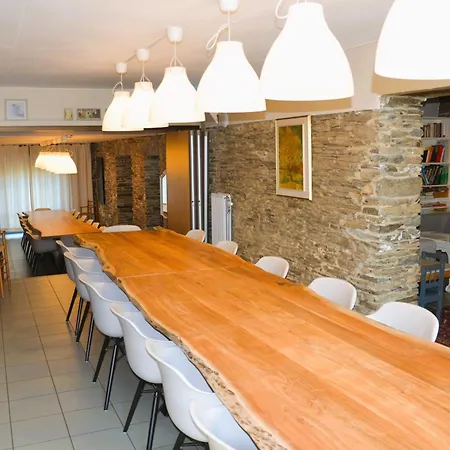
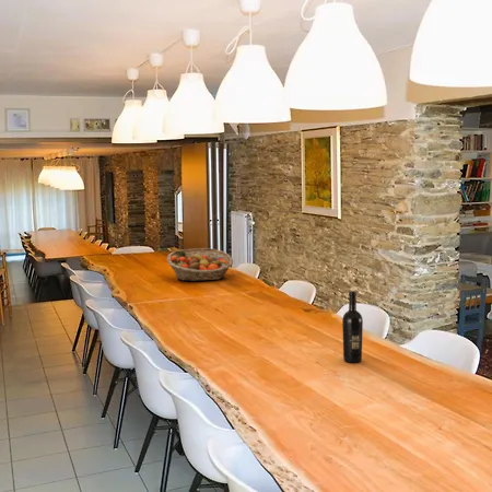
+ fruit basket (200, 263)
+ wine bottle (352, 326)
